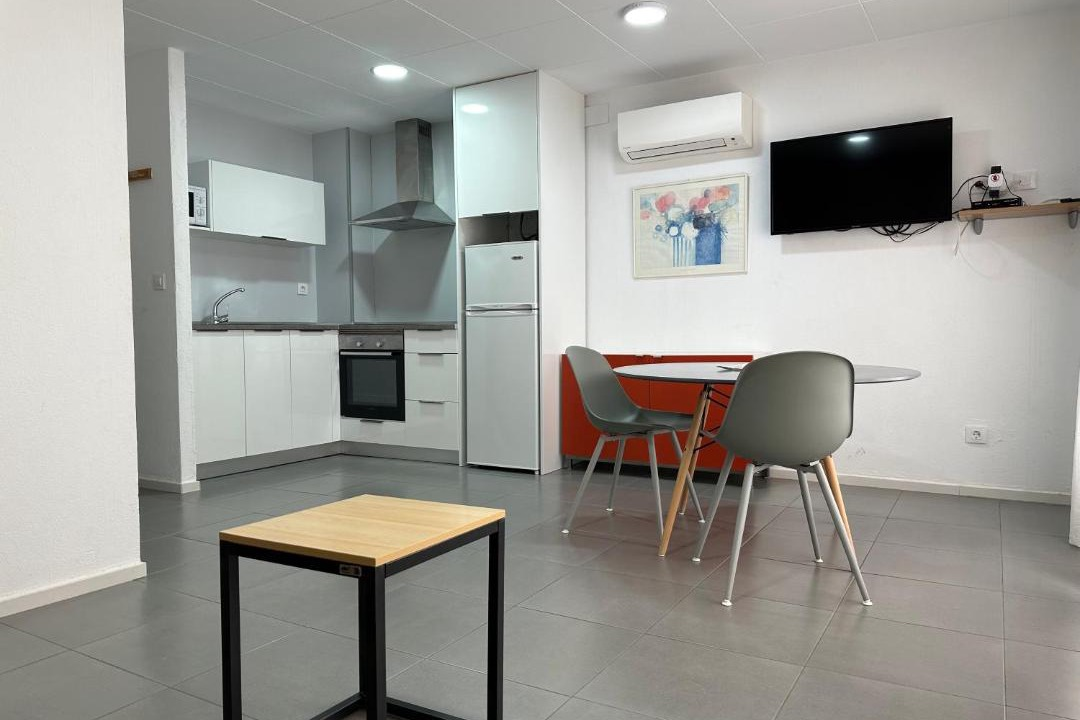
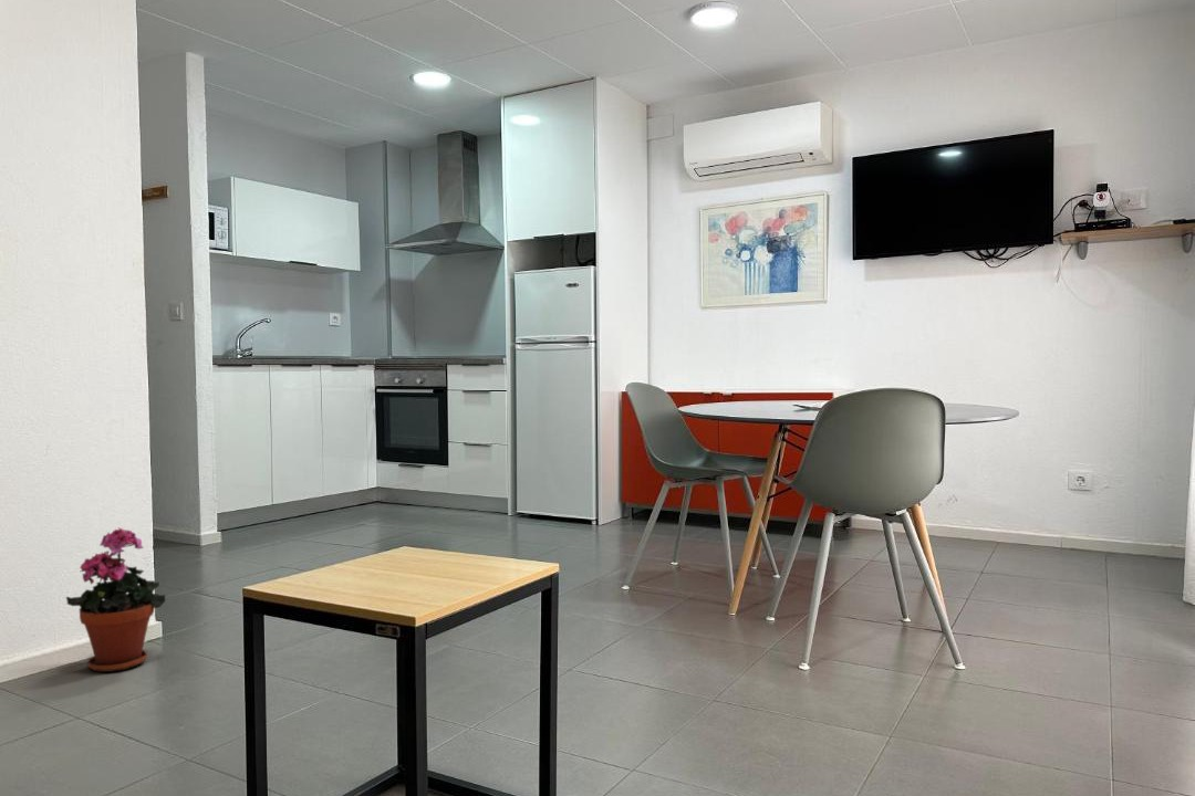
+ potted plant (115, 596)
